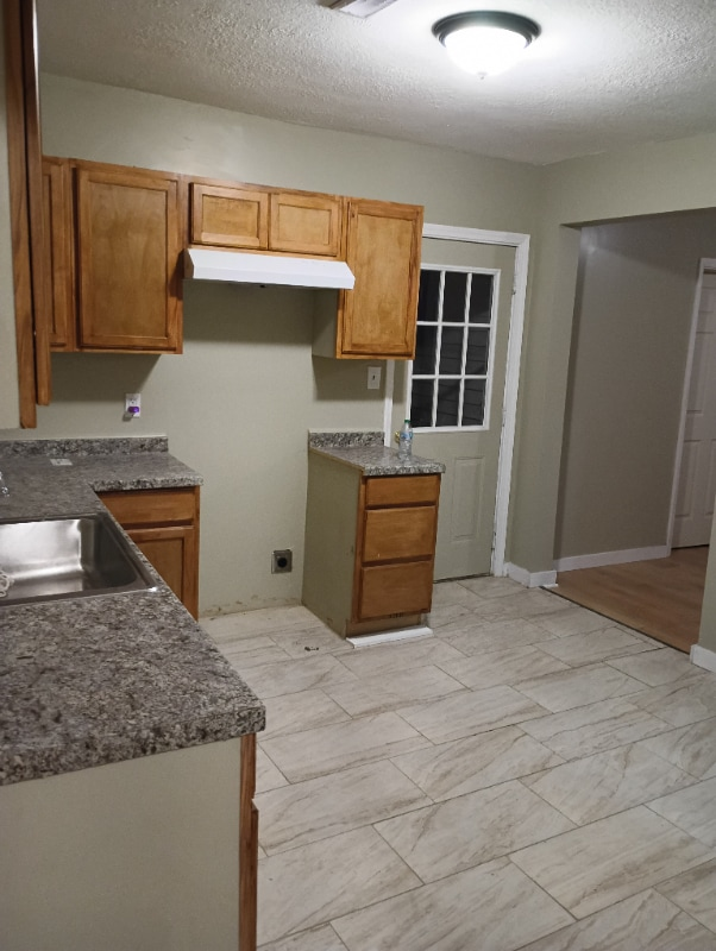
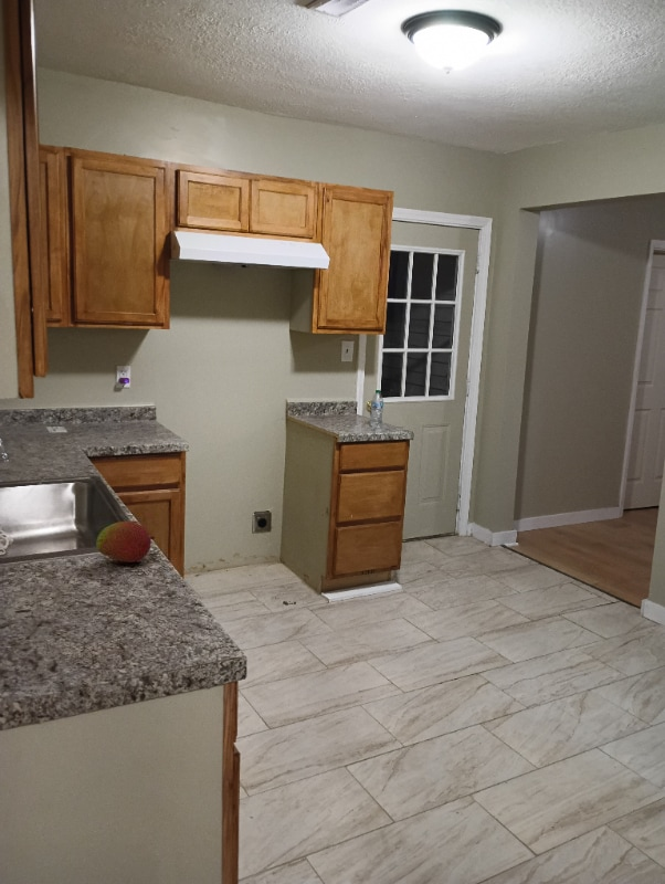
+ fruit (126, 541)
